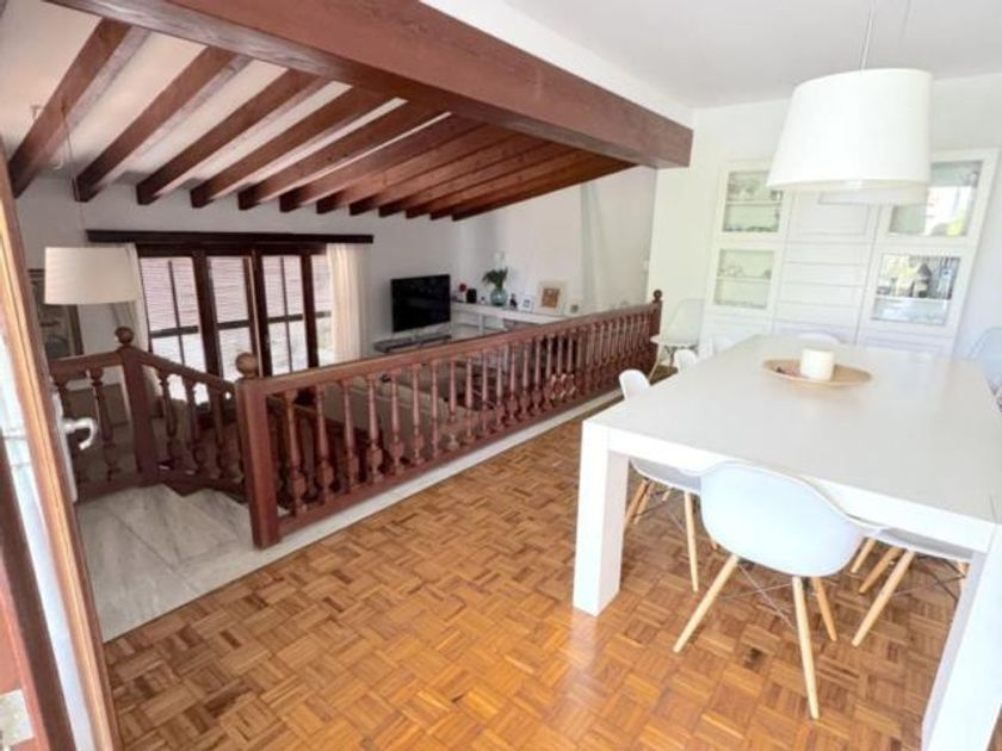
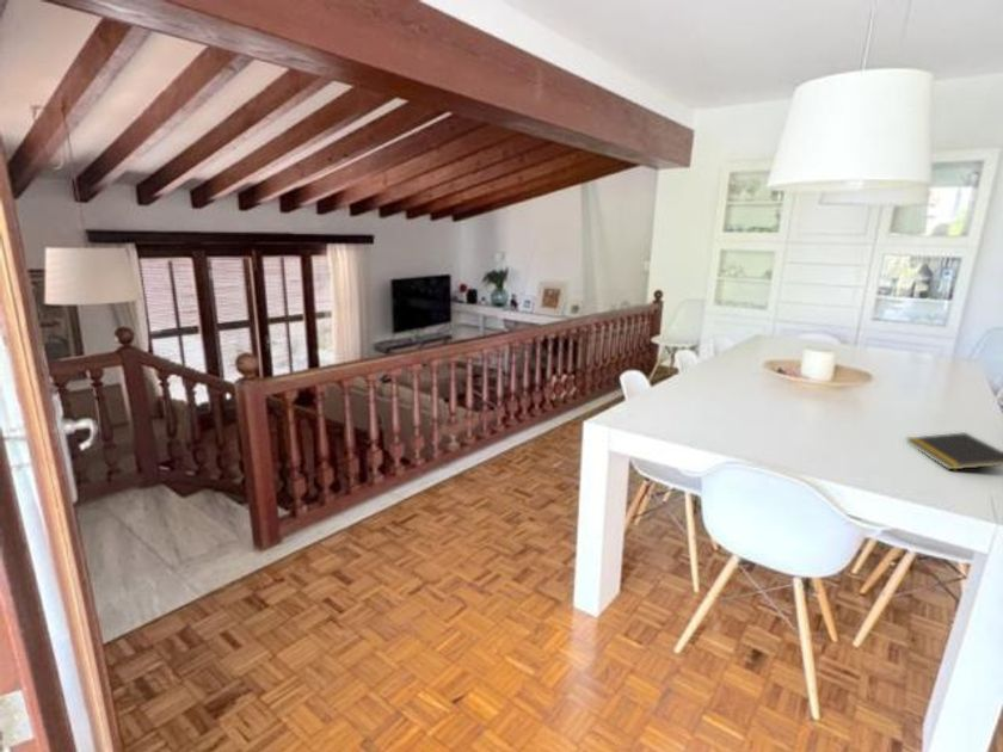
+ notepad (956, 450)
